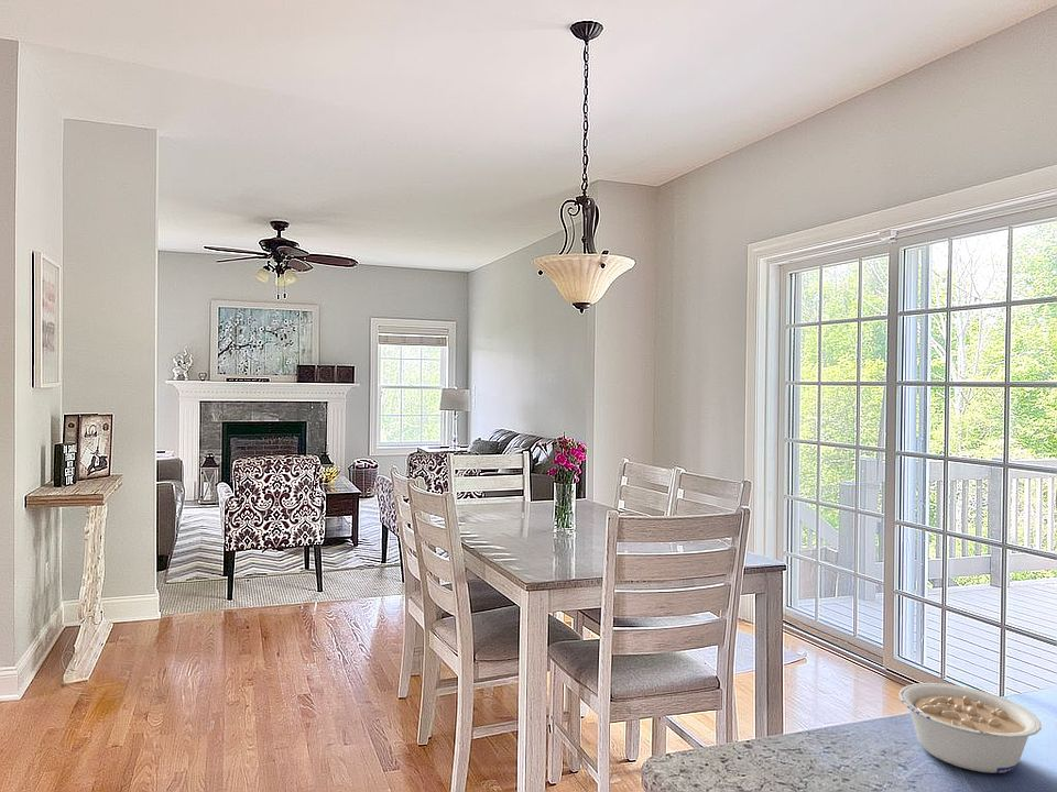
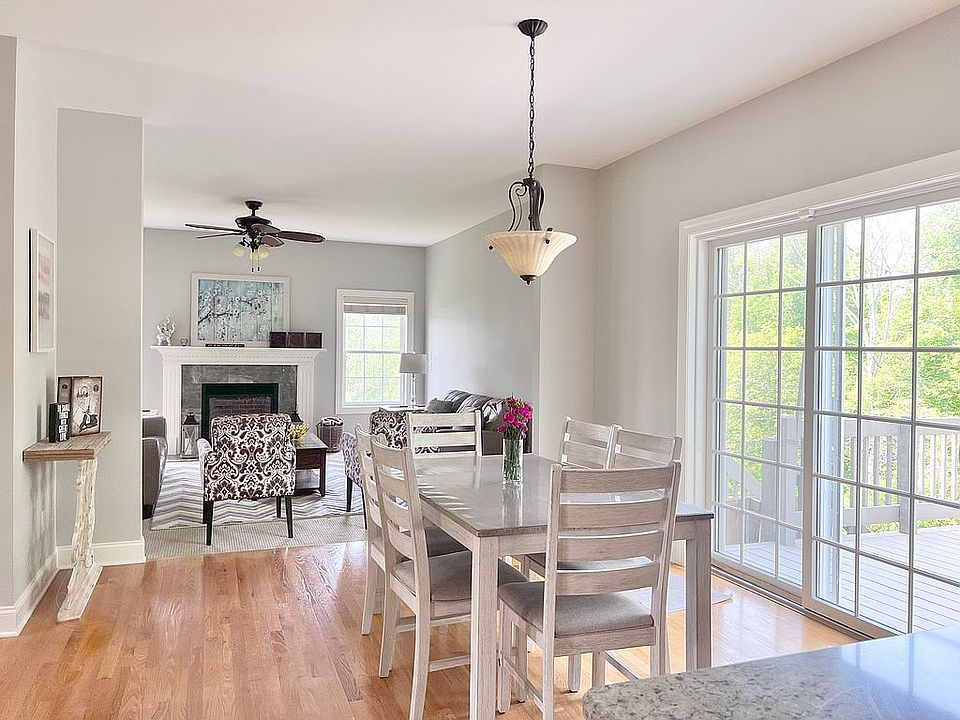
- legume (970, 727)
